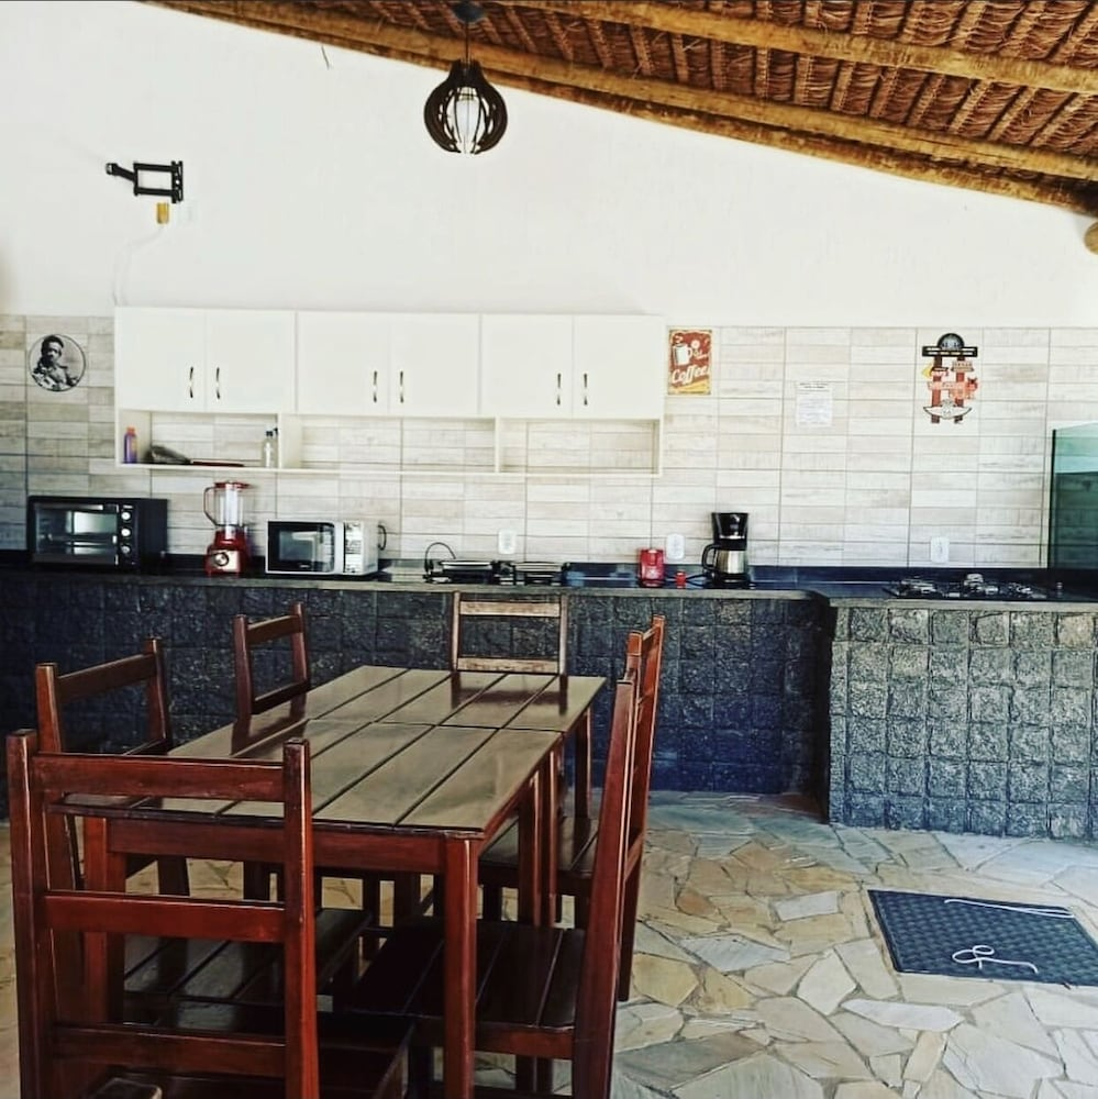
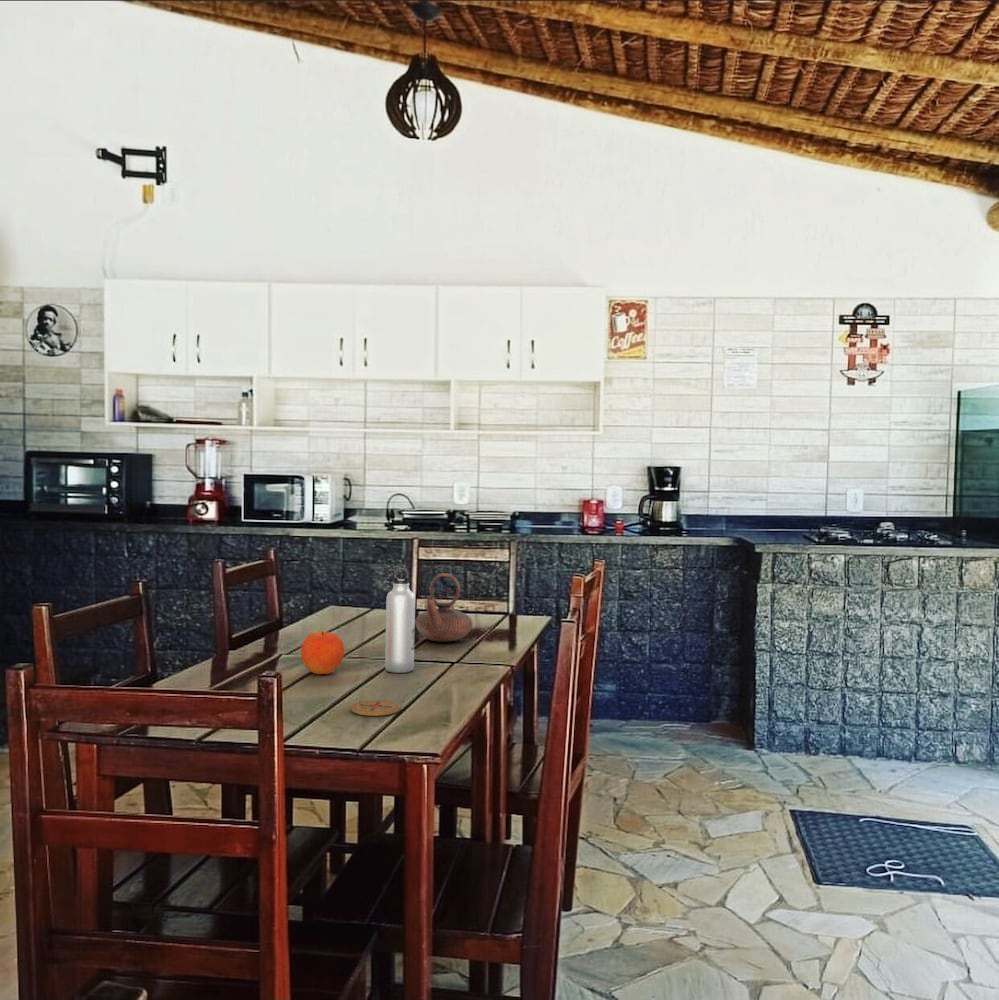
+ coaster (375, 707)
+ fruit (322, 652)
+ water bottle (400, 619)
+ teapot (442, 608)
